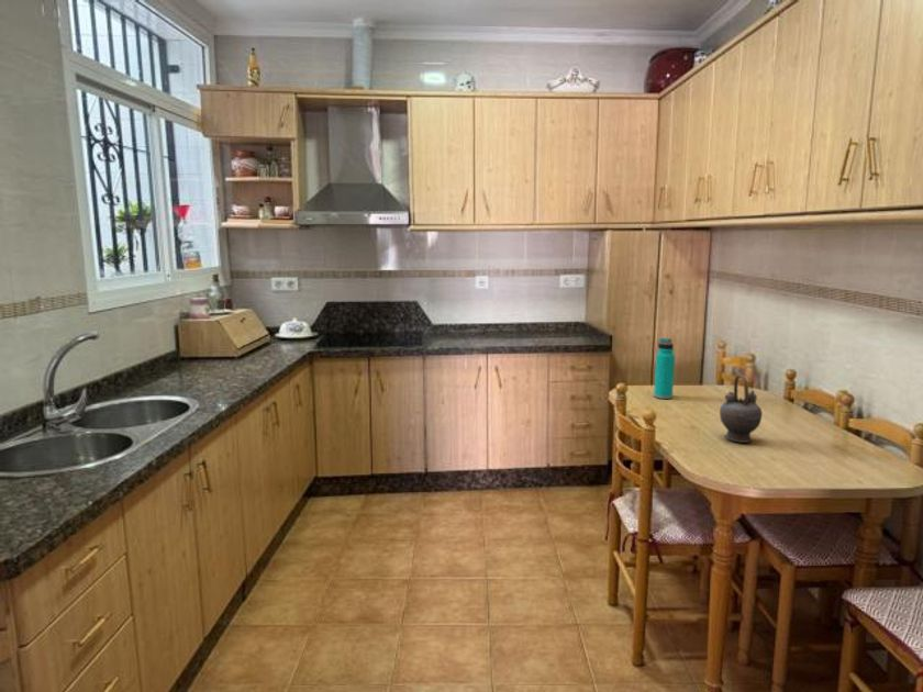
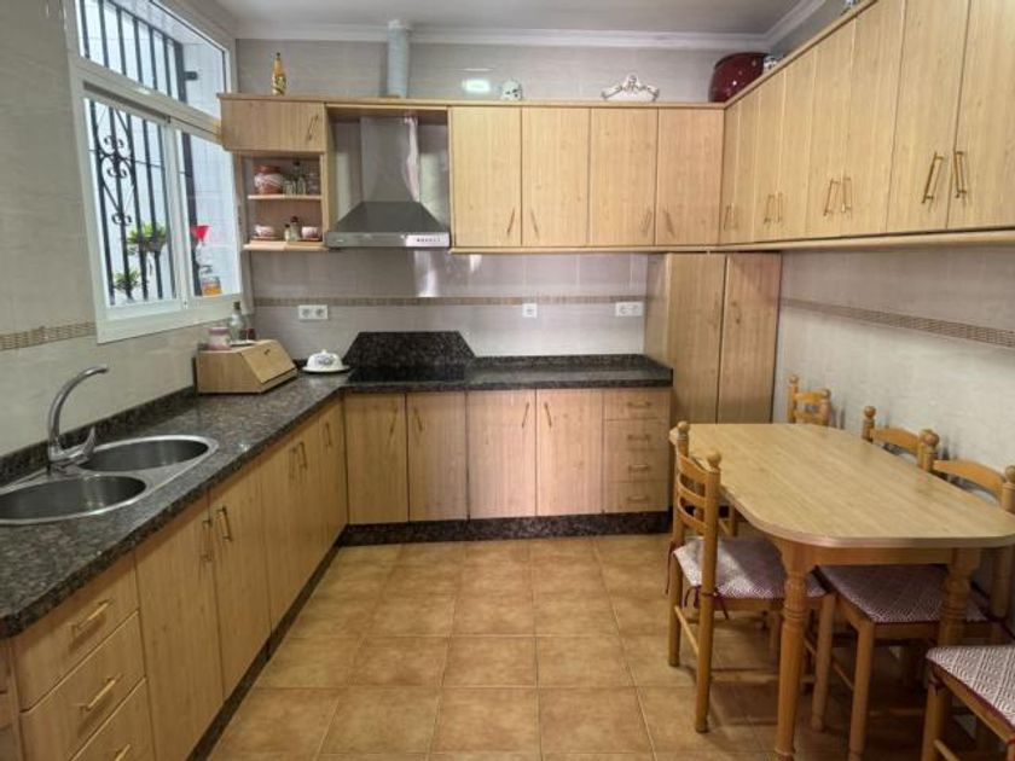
- teapot (738, 405)
- water bottle (665, 367)
